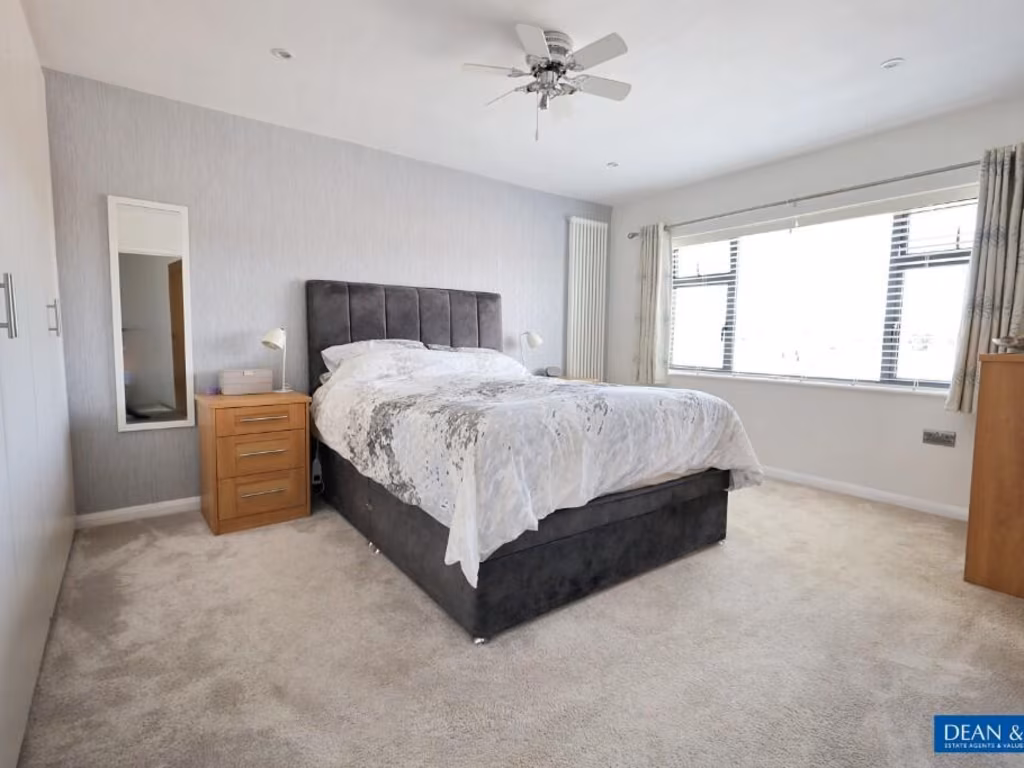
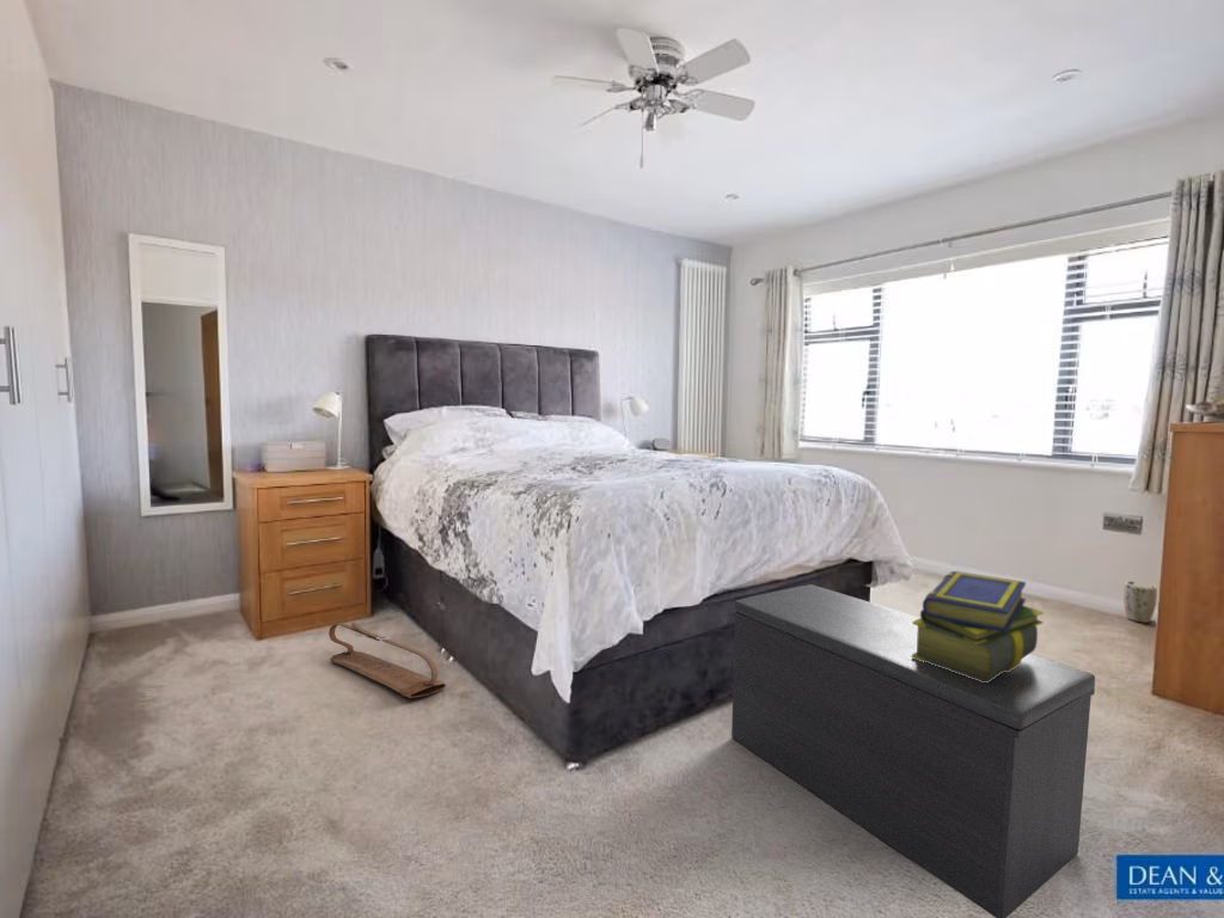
+ stack of books (977, 622)
+ bench (882, 709)
+ plant pot (1139, 601)
+ bag (378, 657)
